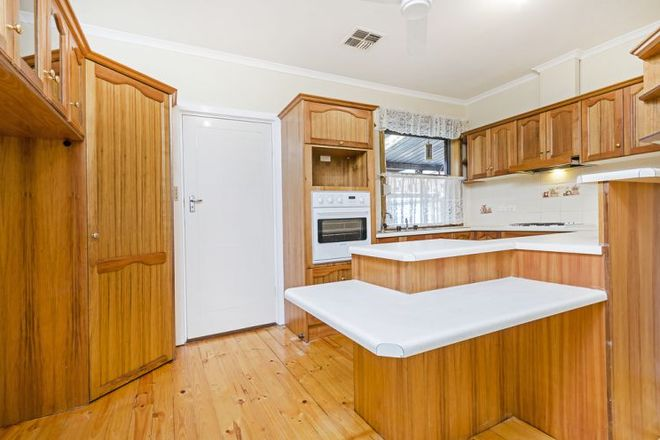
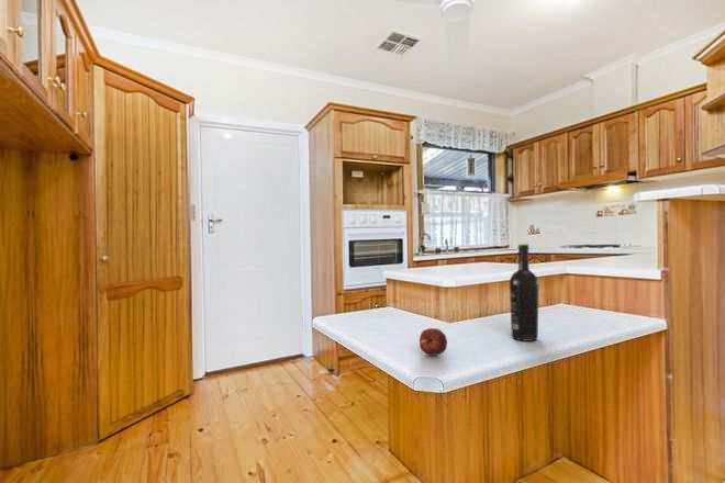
+ wine bottle (524, 291)
+ apple (433, 340)
